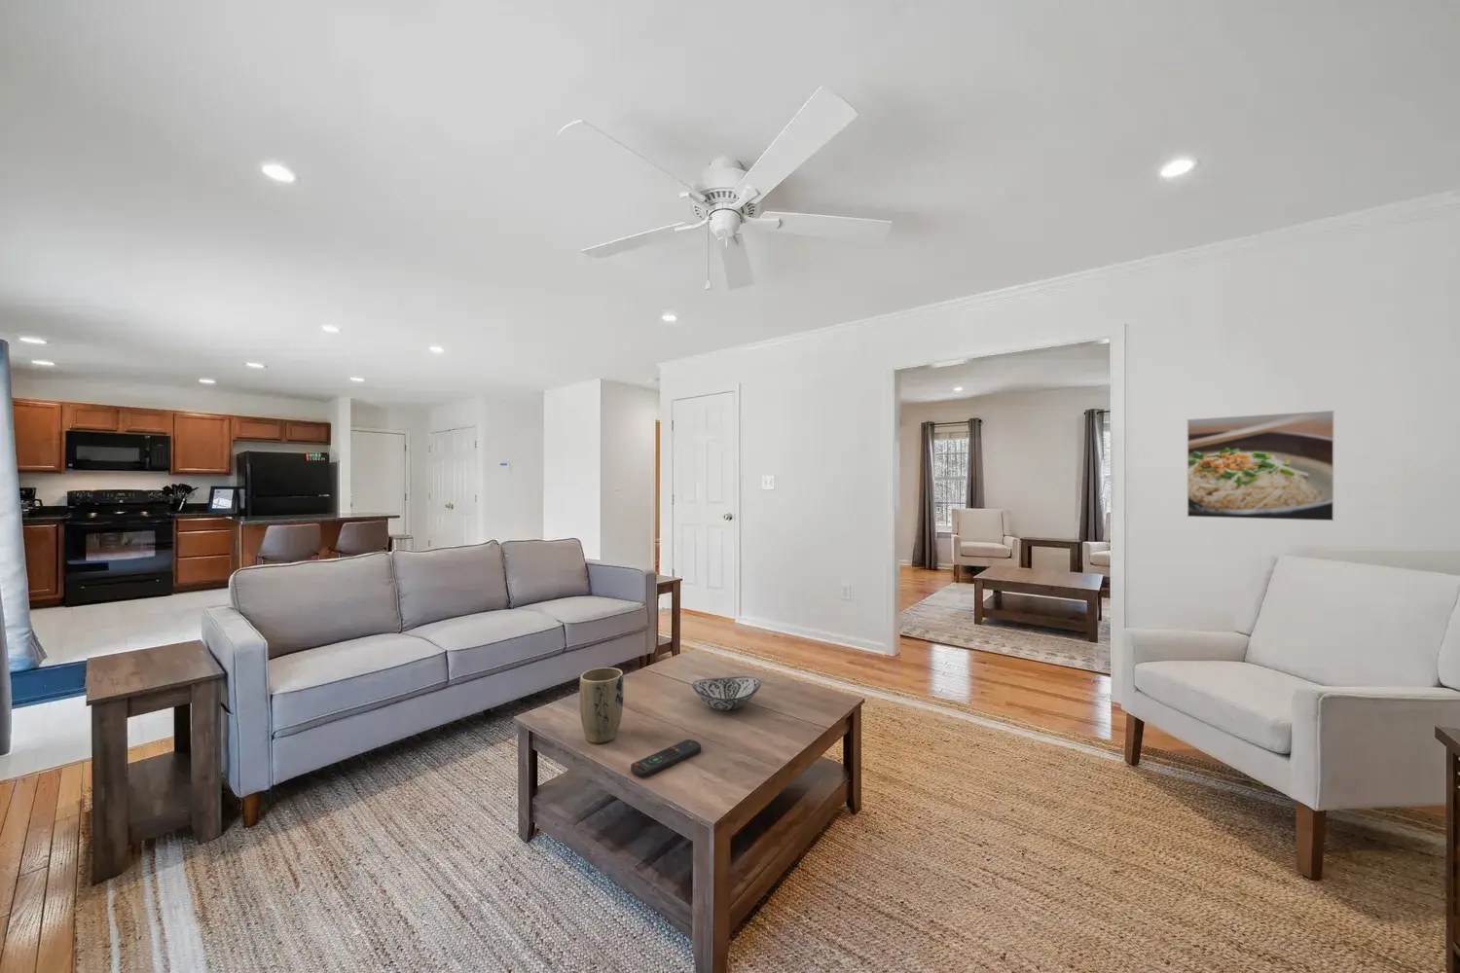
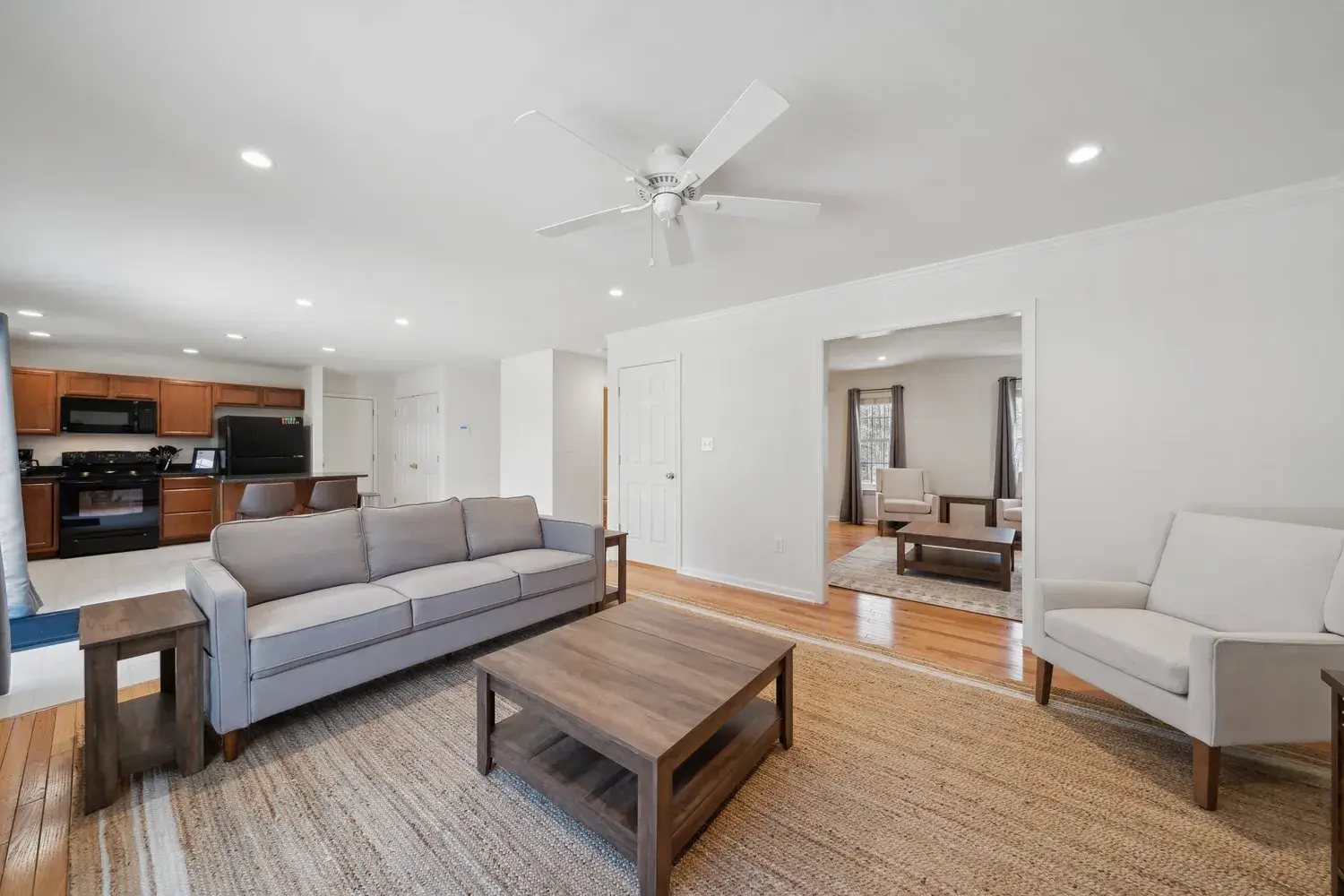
- remote control (667, 757)
- plant pot (602, 705)
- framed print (1255, 467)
- decorative bowl (726, 694)
